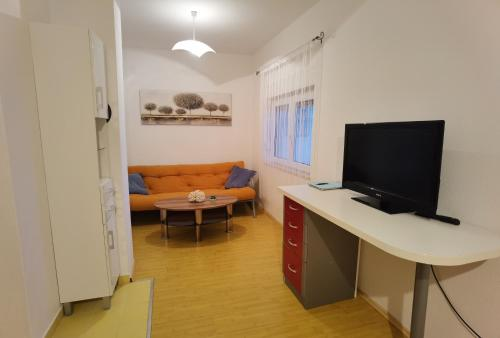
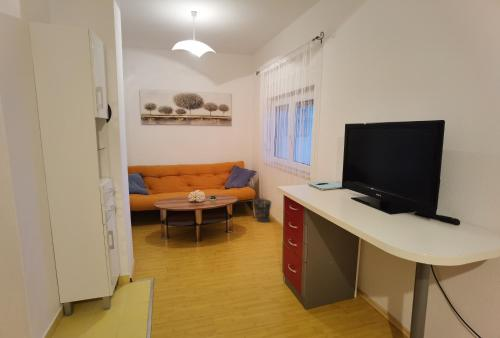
+ wastebasket (263, 210)
